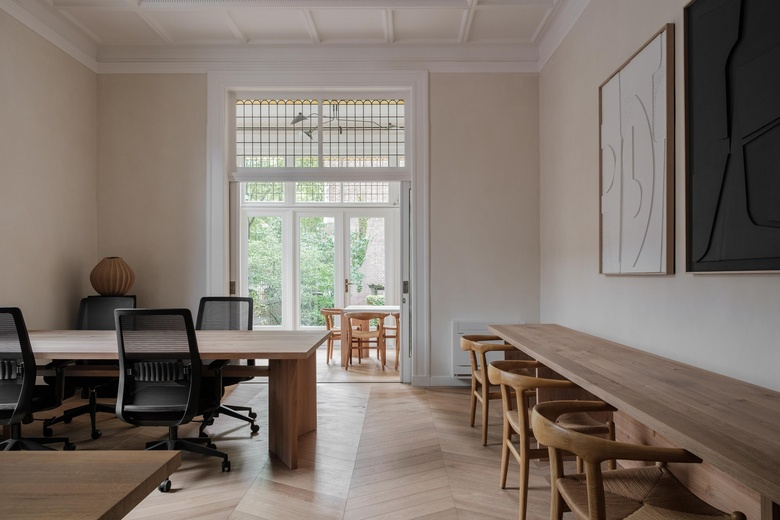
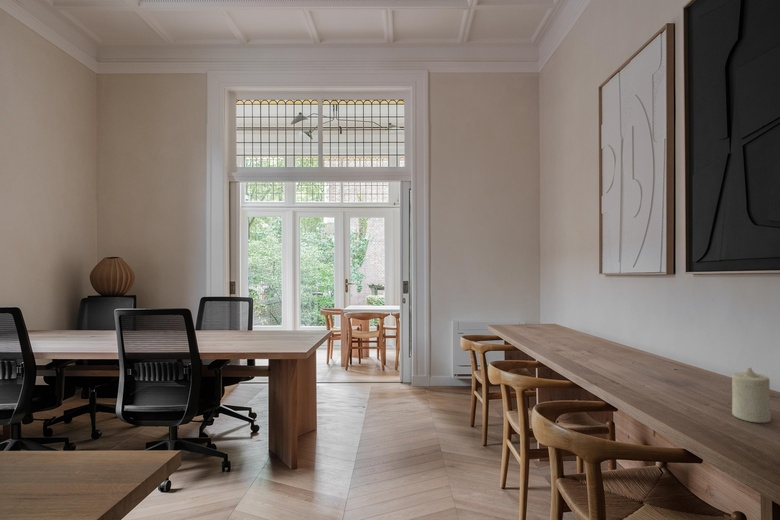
+ candle (751, 392)
